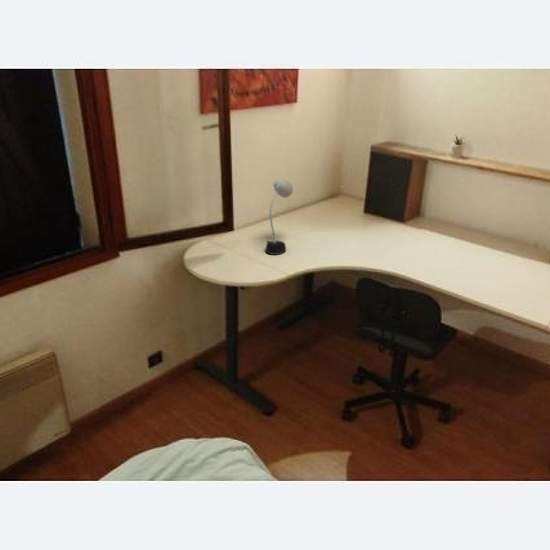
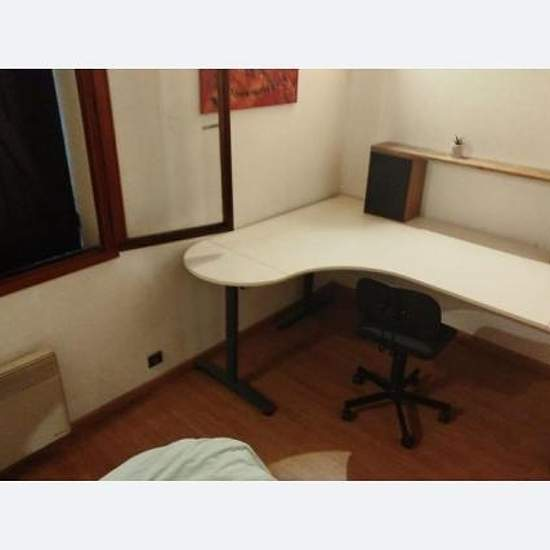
- desk lamp (271, 214)
